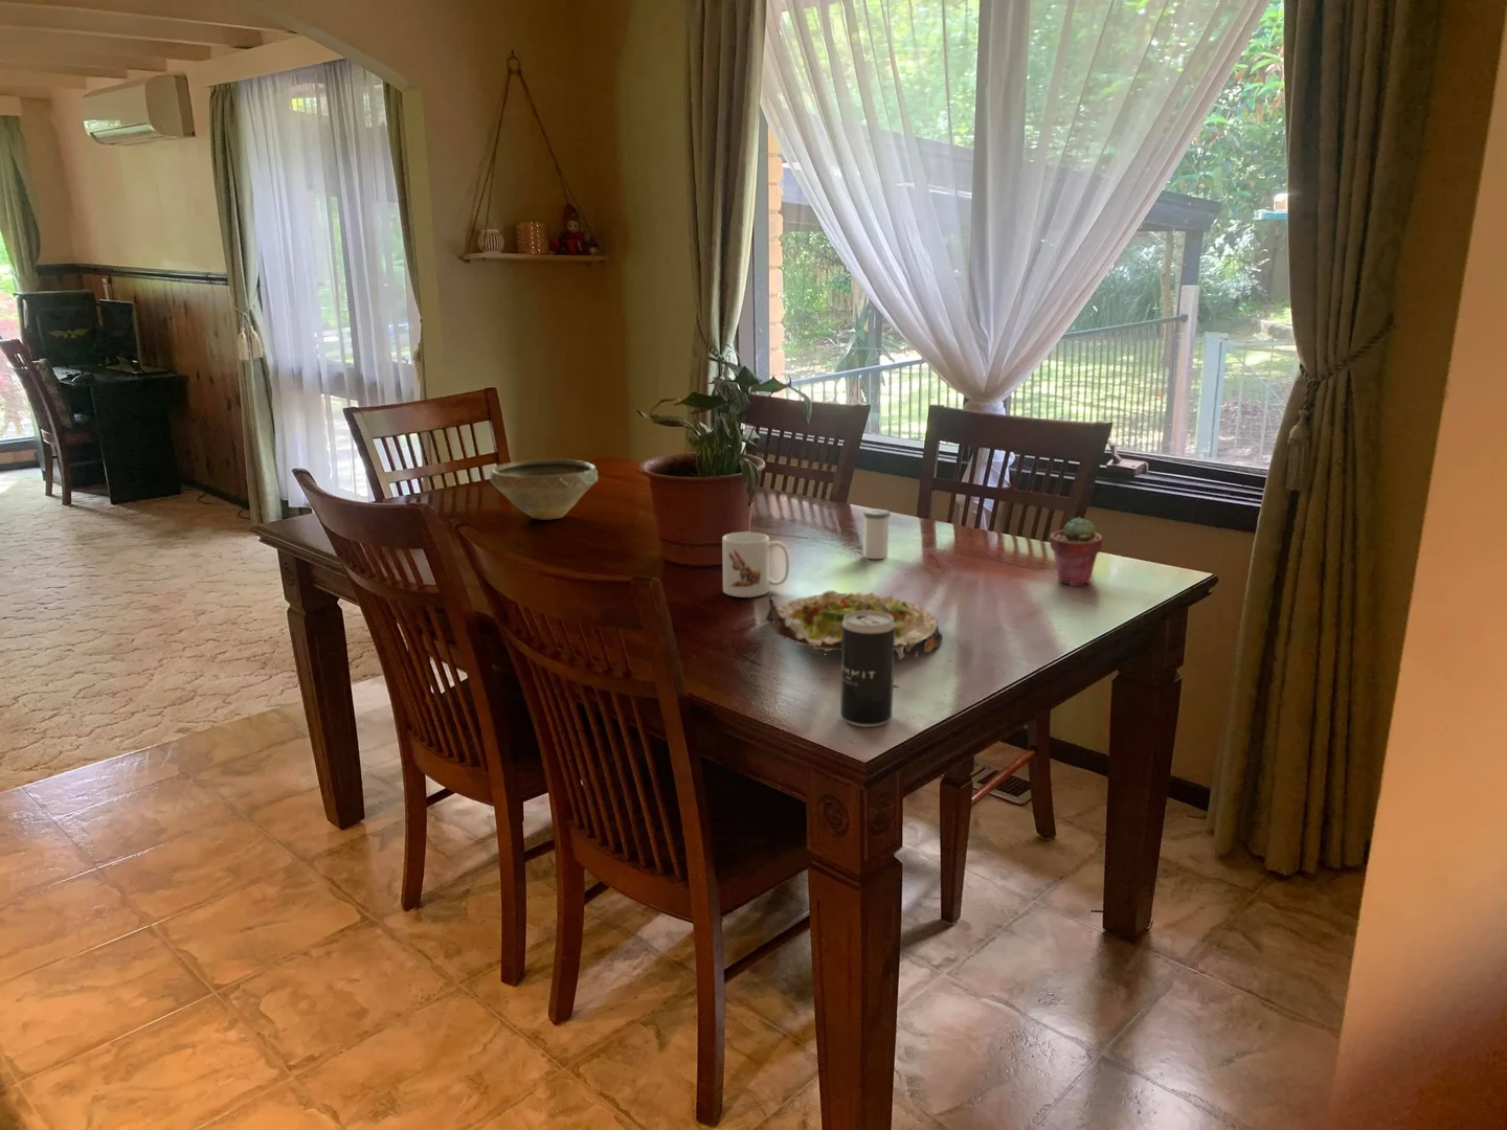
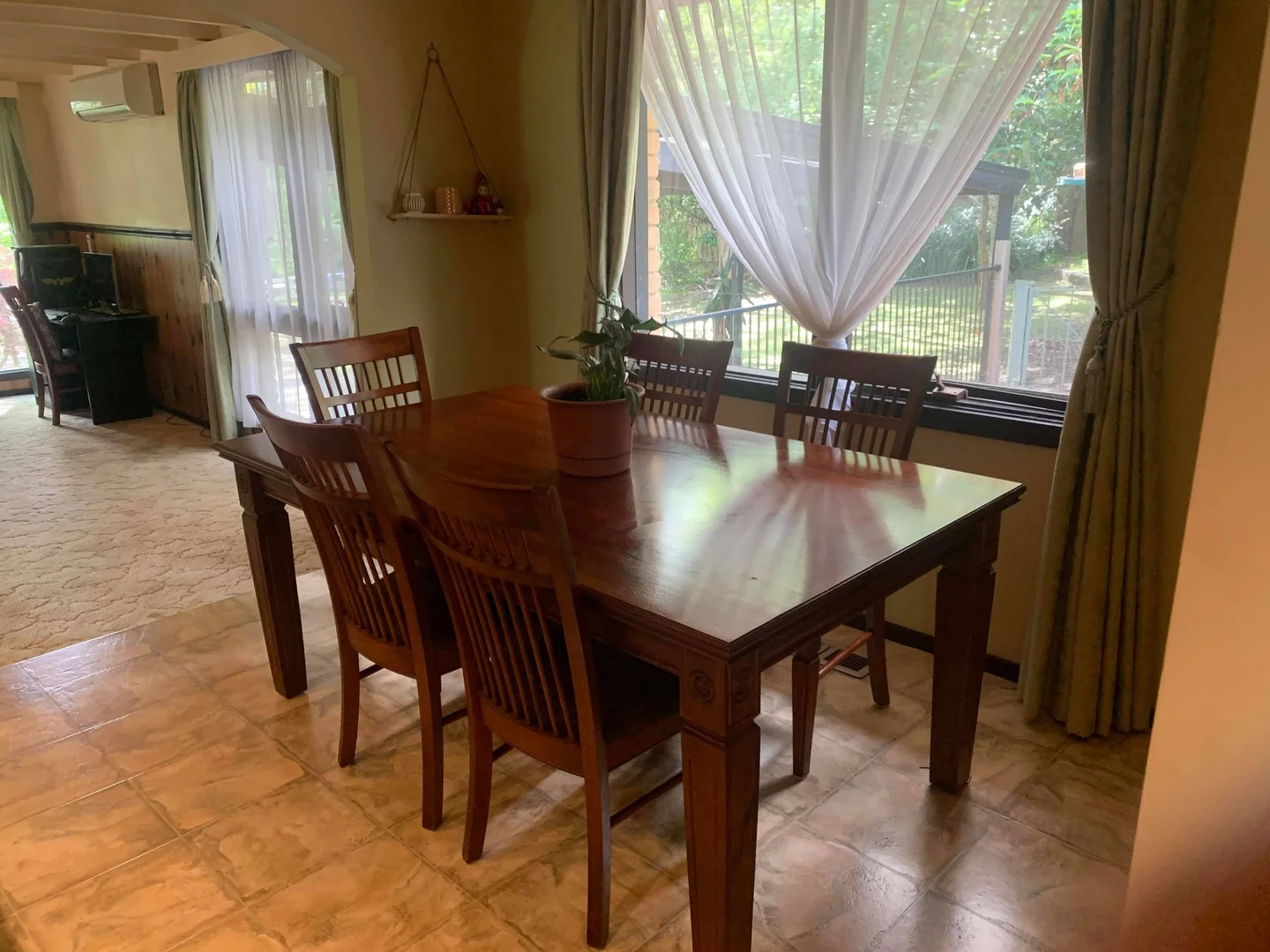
- potted succulent (1075, 548)
- bowl (545, 491)
- salt shaker (876, 534)
- salad plate (853, 611)
- mug (756, 563)
- beverage can (866, 667)
